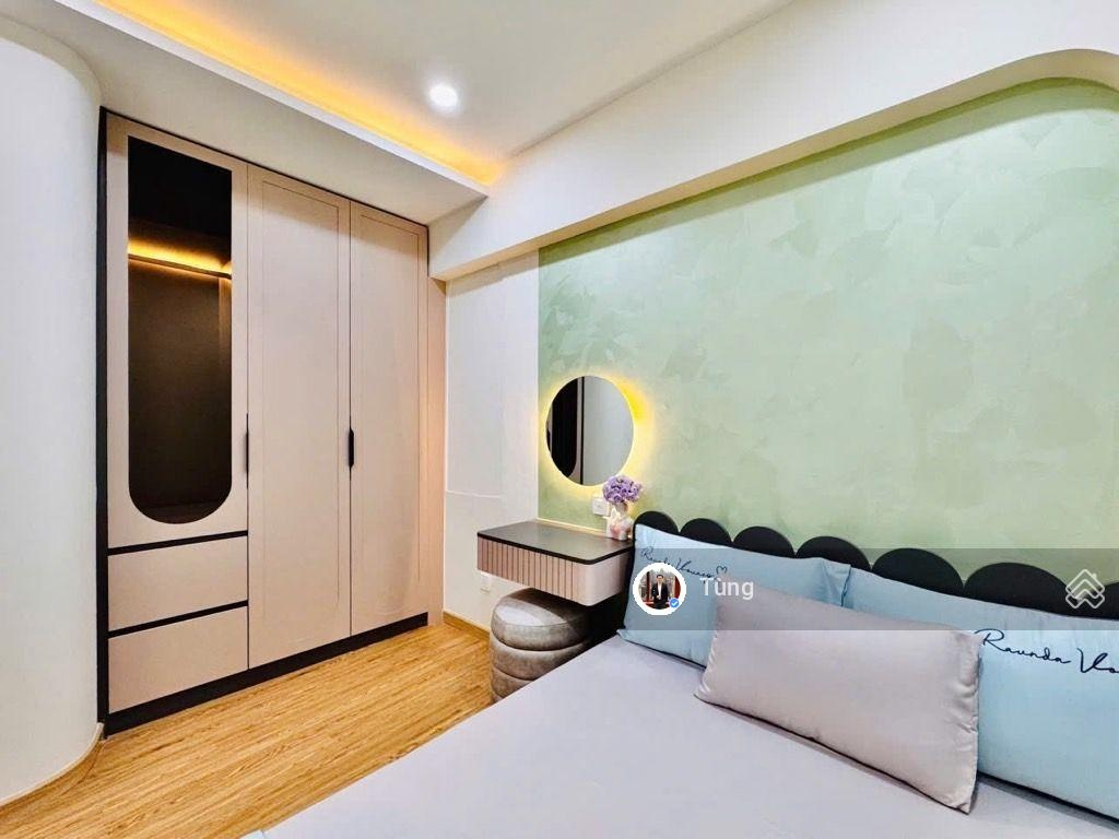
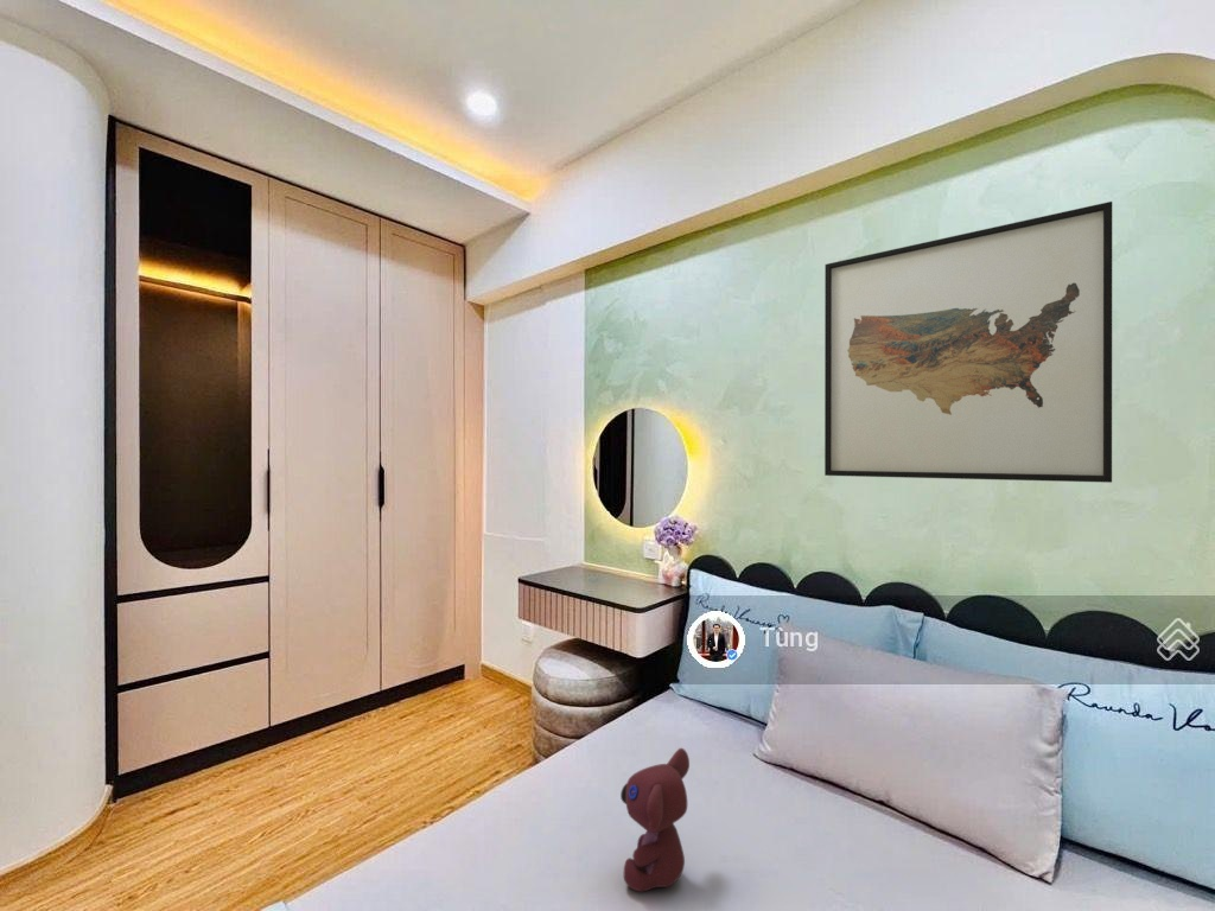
+ wall art (948, 358)
+ teddy bear (653, 821)
